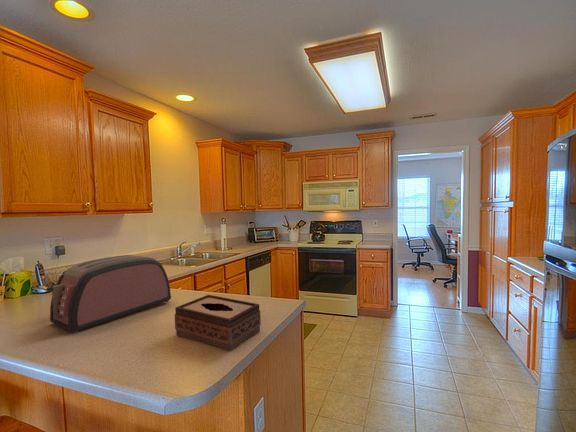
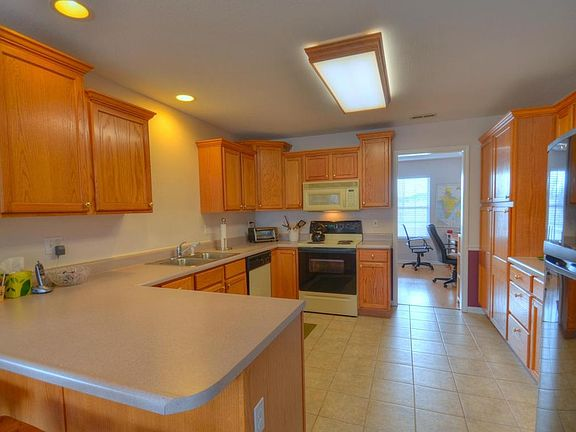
- toaster (112, 286)
- tissue box (218, 319)
